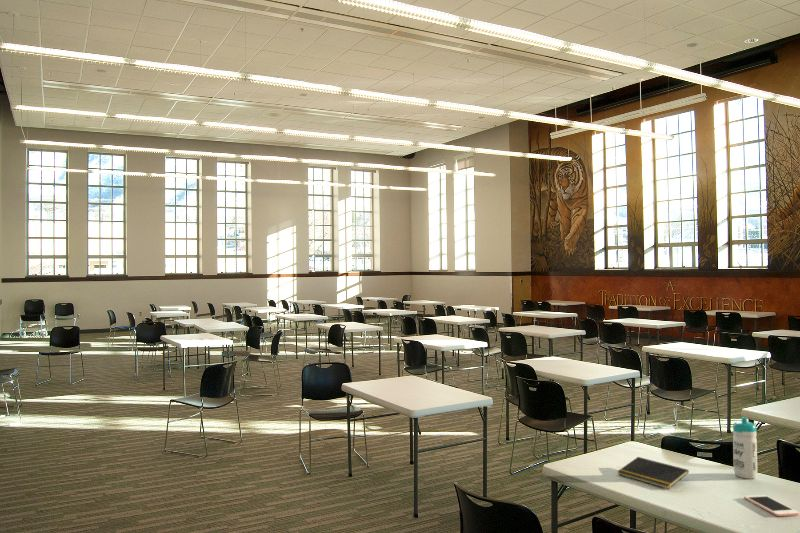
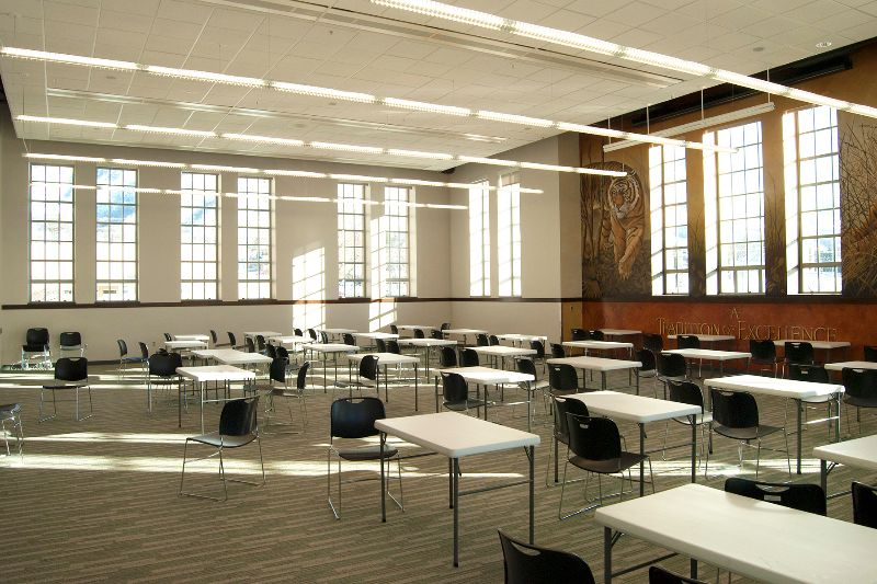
- notepad (652, 472)
- cell phone (770, 505)
- water bottle (744, 446)
